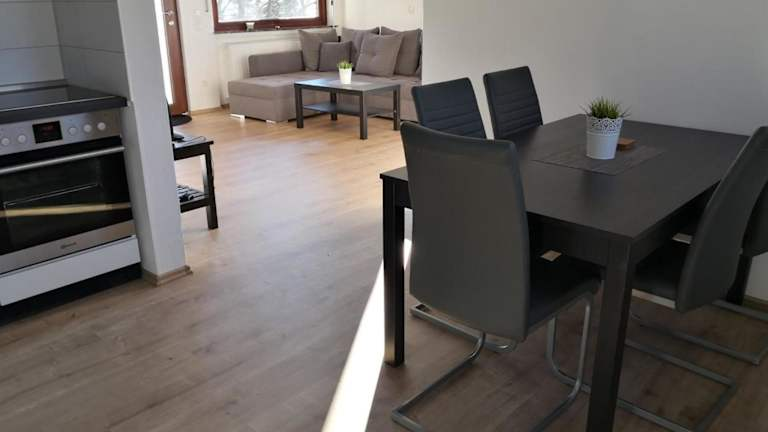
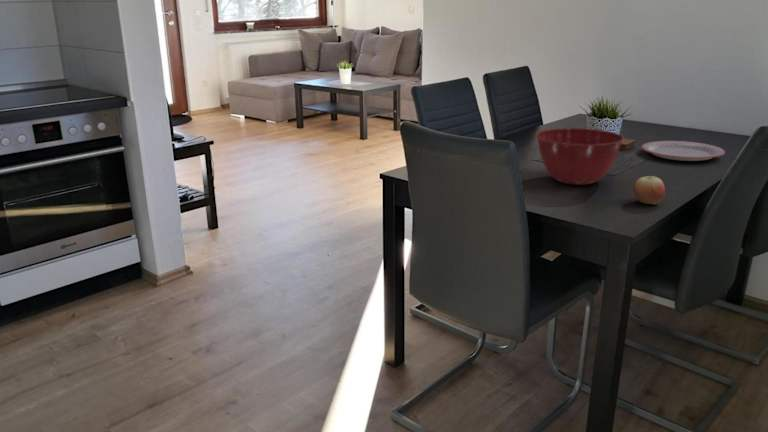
+ mixing bowl (577, 157)
+ apple (649, 189)
+ plate (681, 151)
